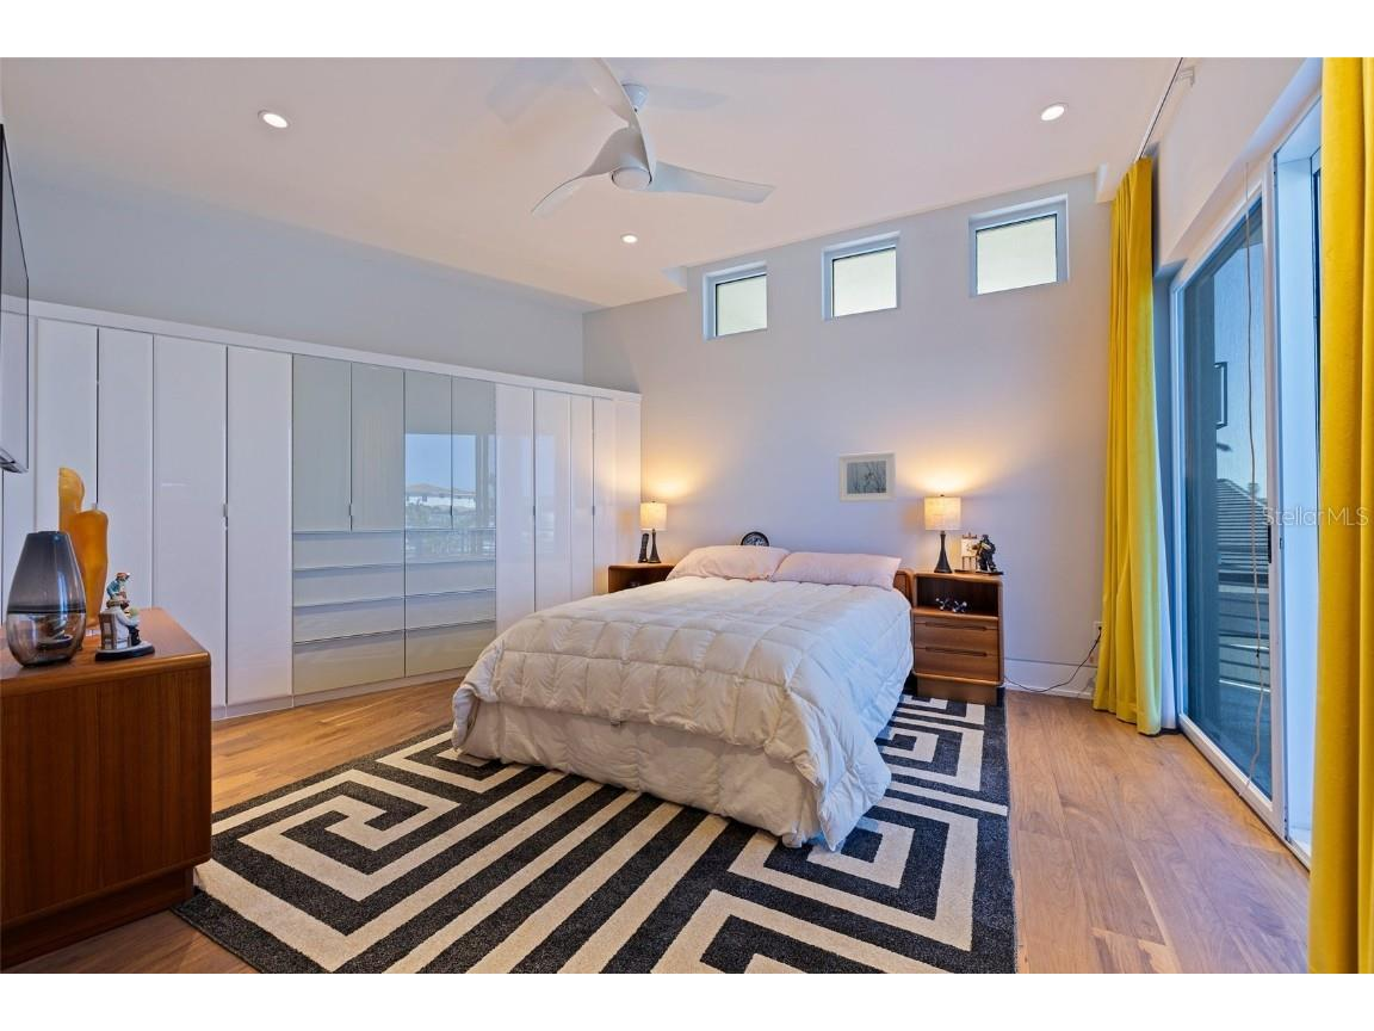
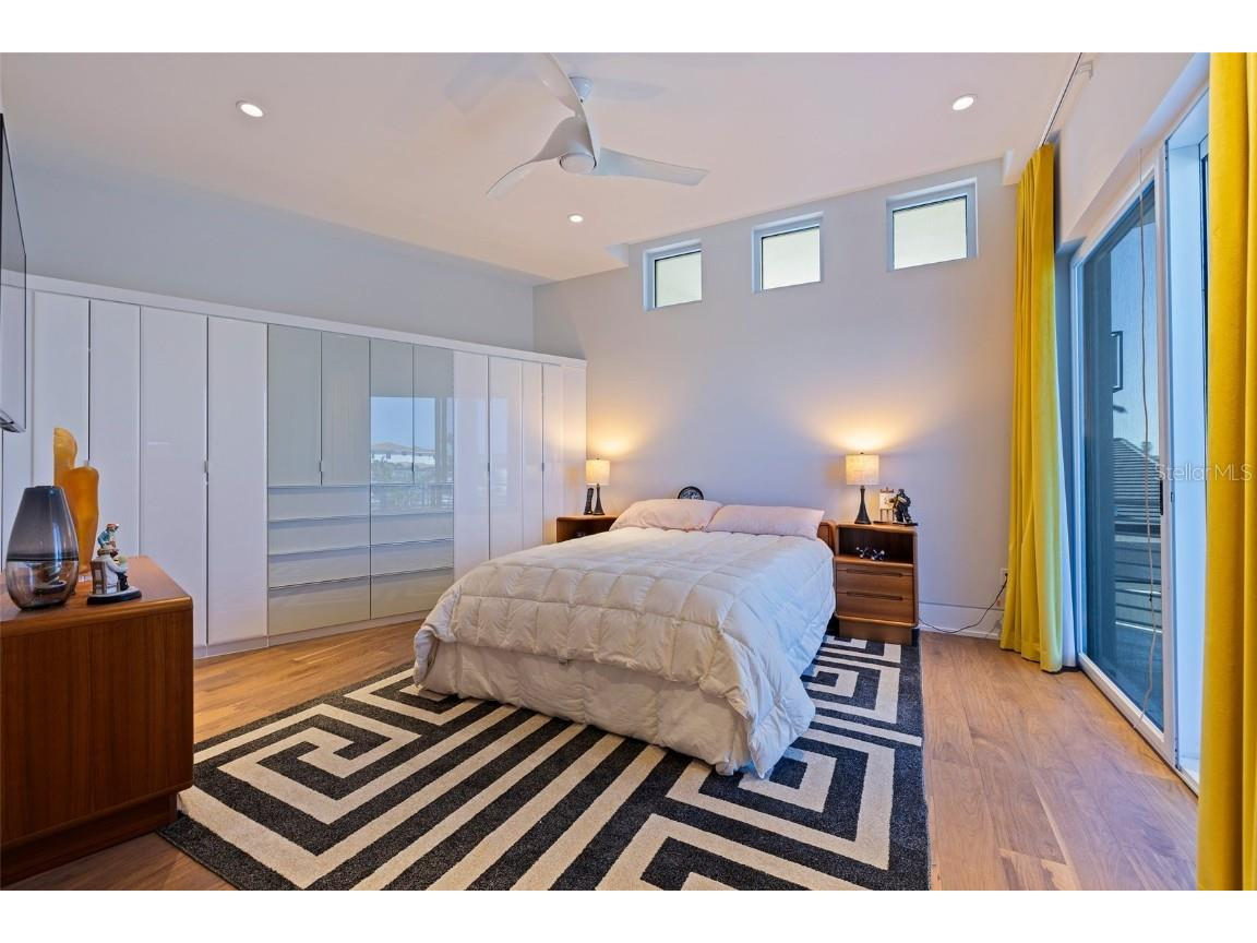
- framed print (866, 477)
